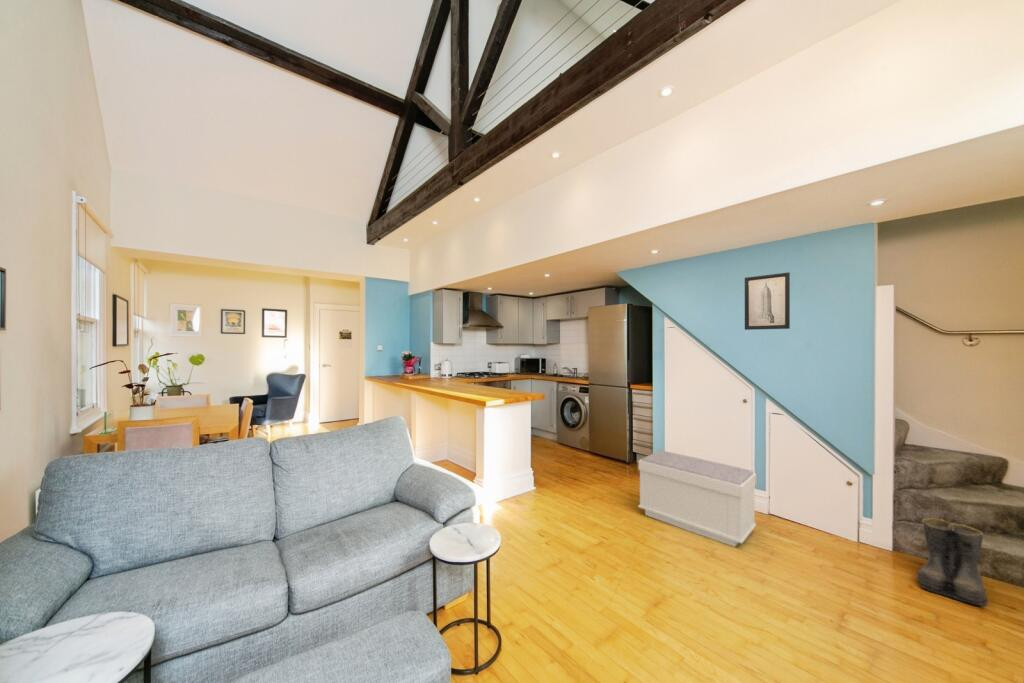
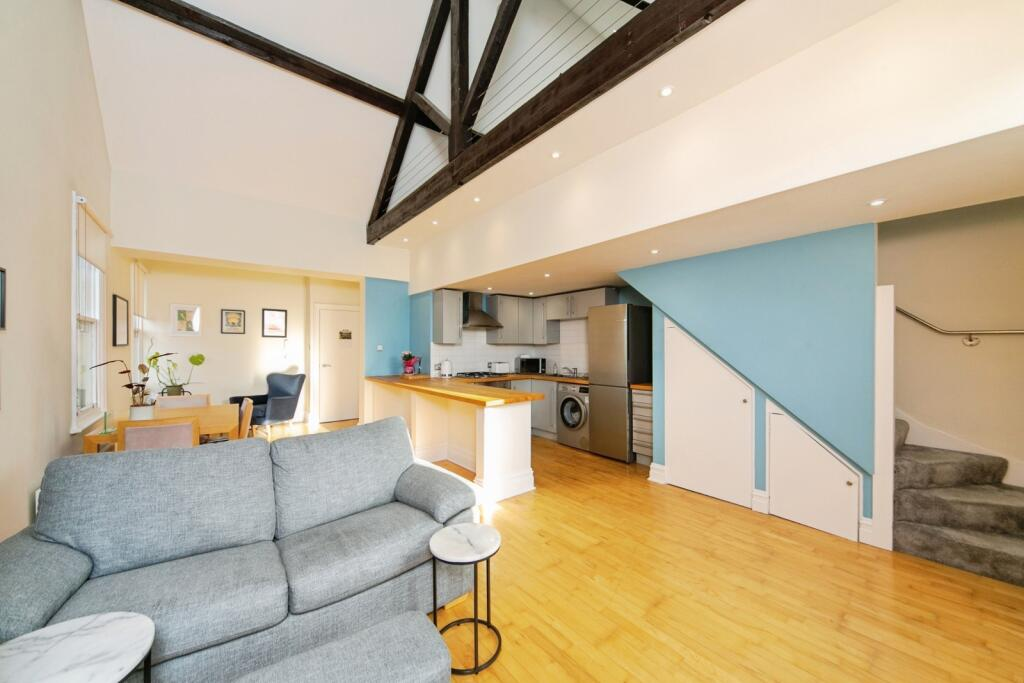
- bench (694, 492)
- boots (950, 557)
- wall art (766, 302)
